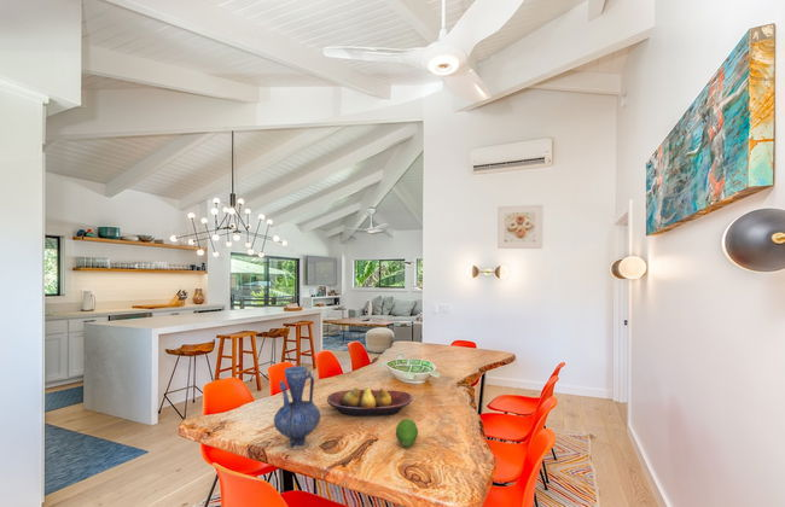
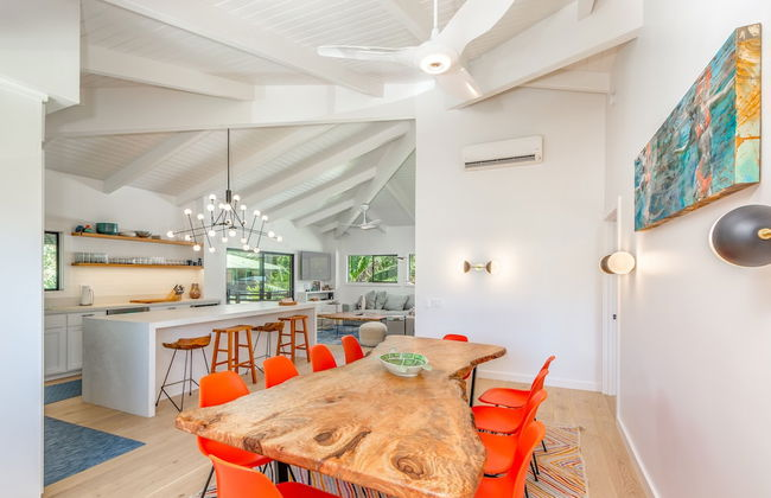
- fruit bowl (370, 398)
- fruit (407, 432)
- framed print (519, 227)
- vase (297, 407)
